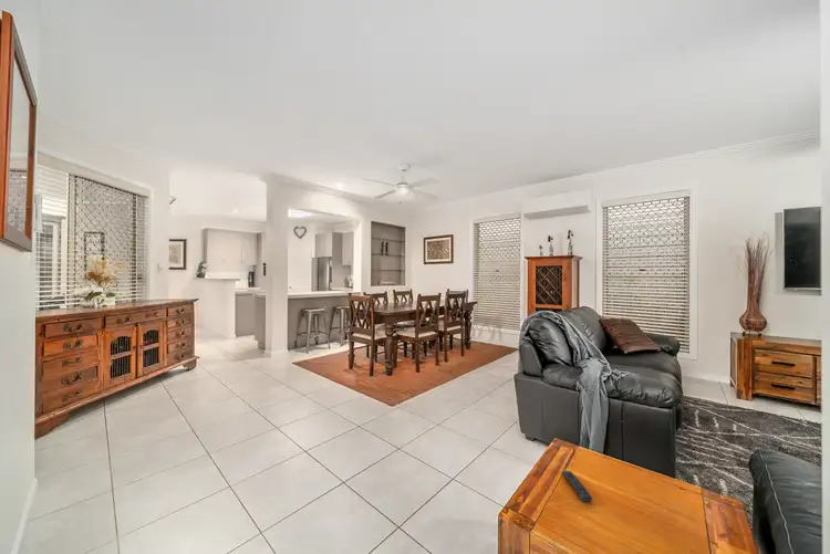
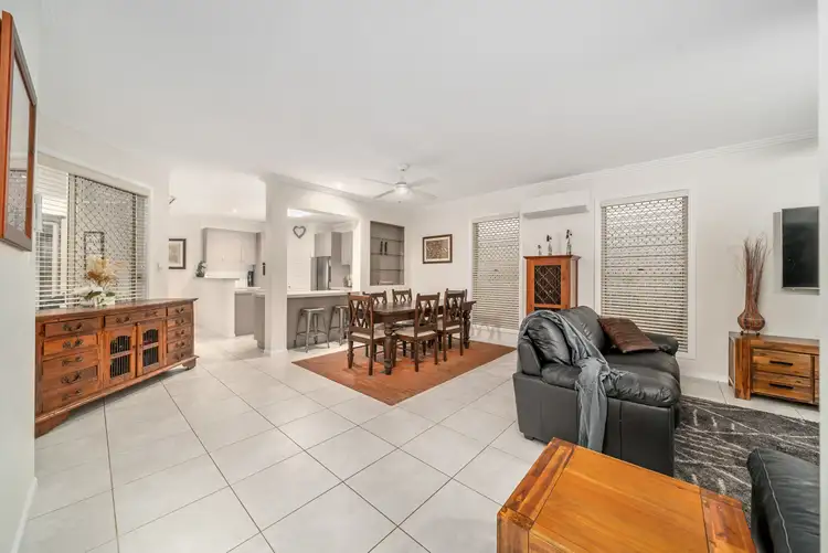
- remote control (574, 483)
